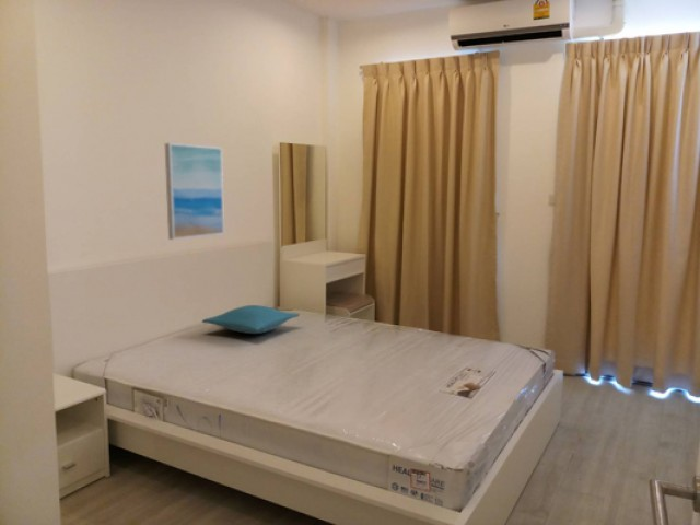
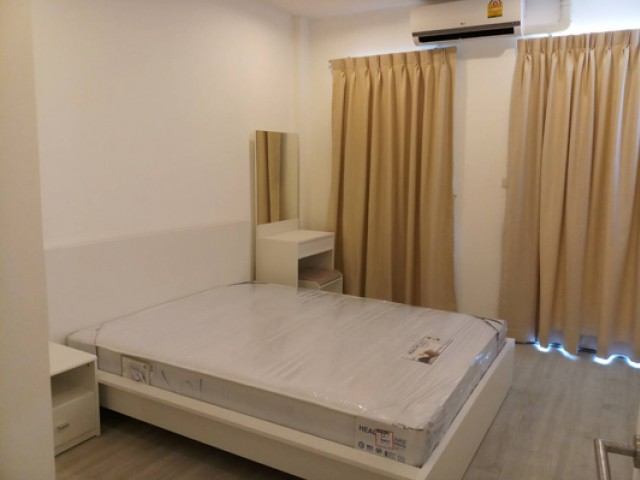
- pillow (252, 318)
- wall art (196, 191)
